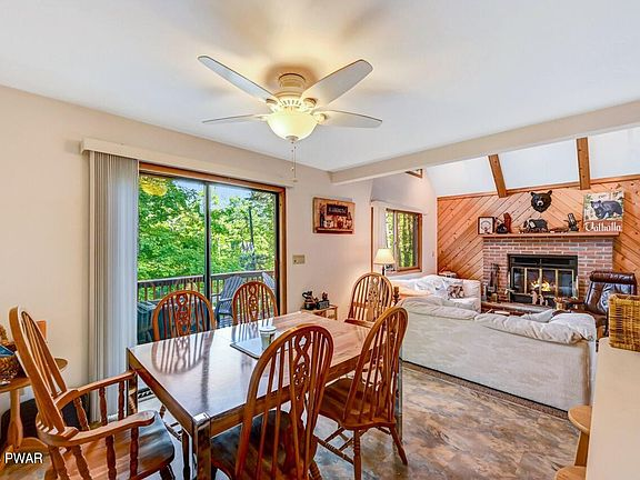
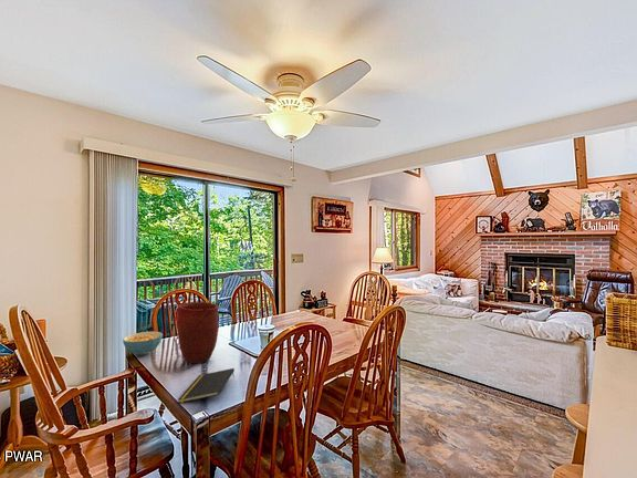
+ cereal bowl (143, 344)
+ notepad (208, 384)
+ vase (198, 331)
